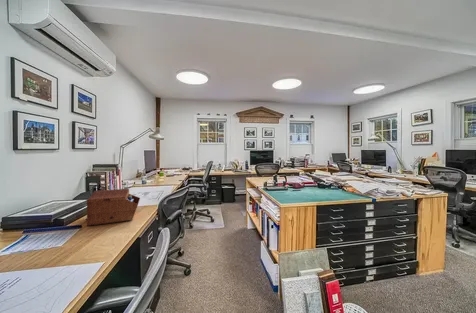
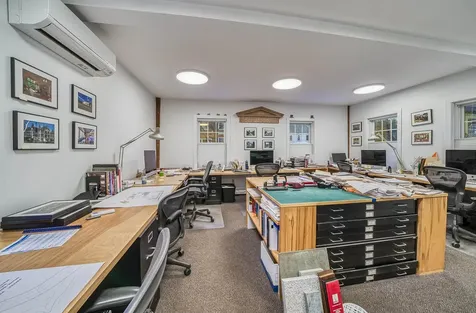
- sewing box (116, 204)
